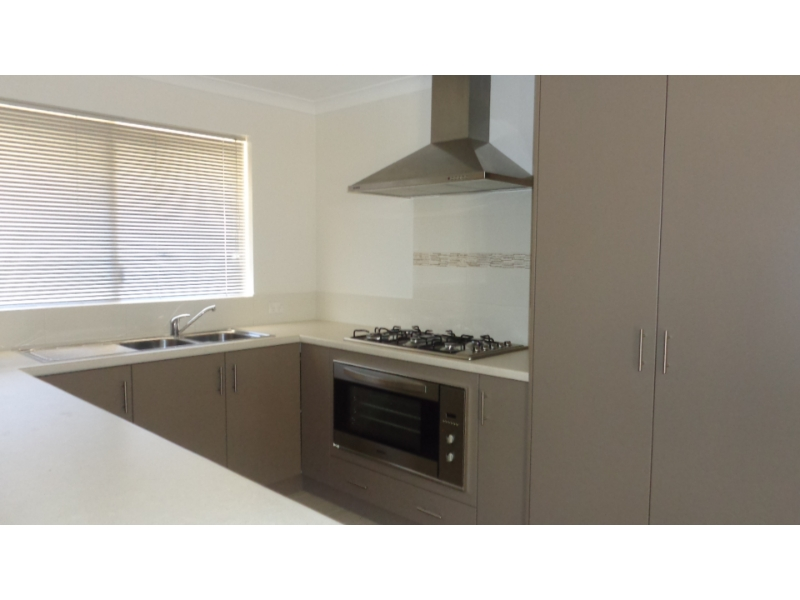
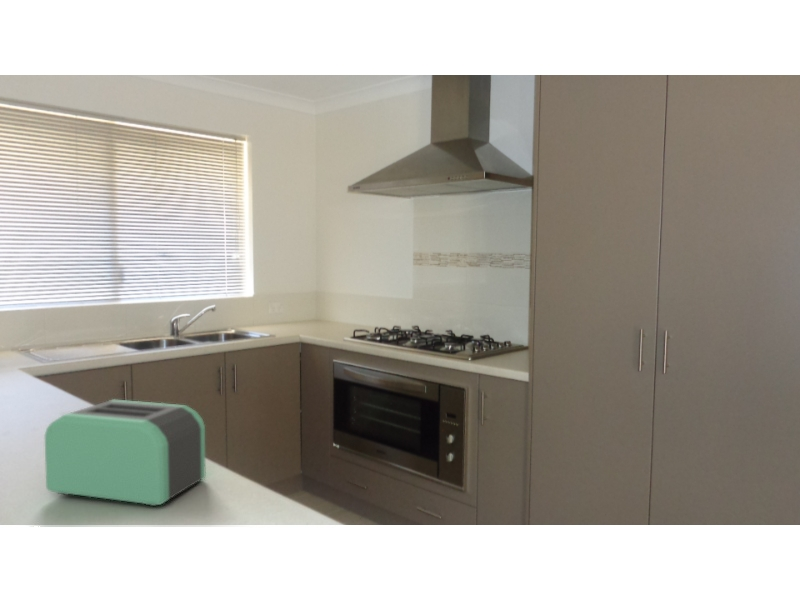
+ toaster (127, 449)
